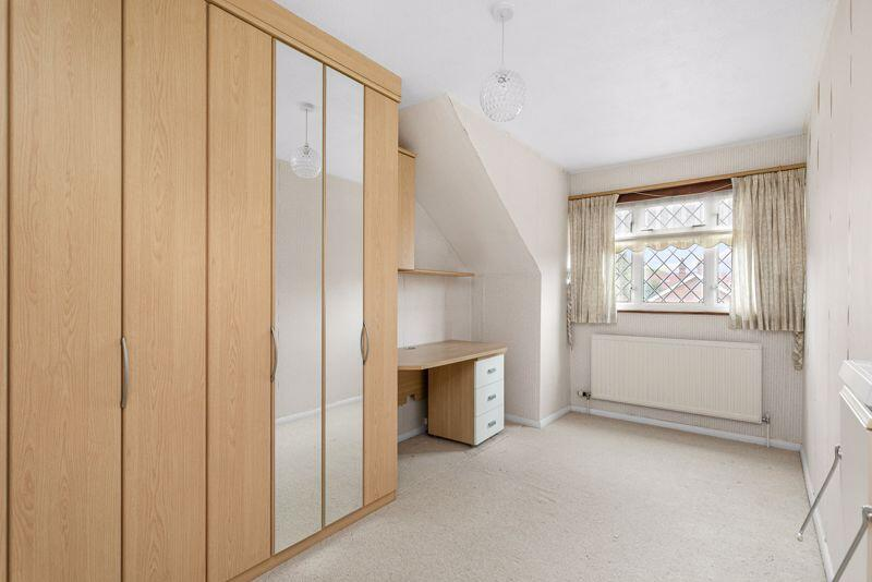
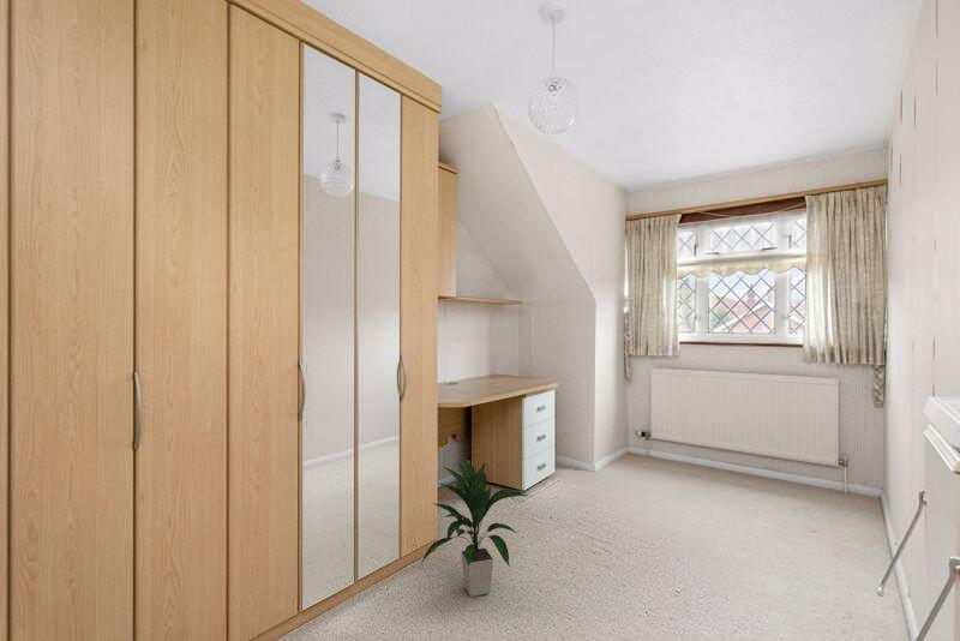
+ indoor plant (472, 523)
